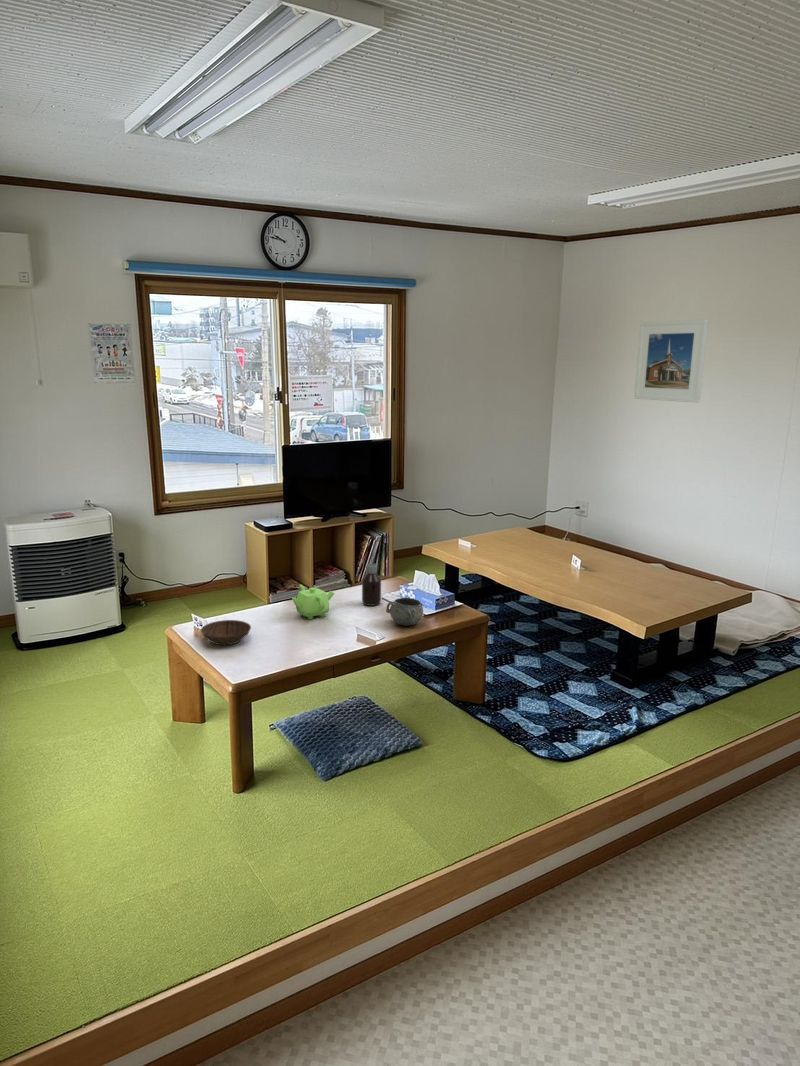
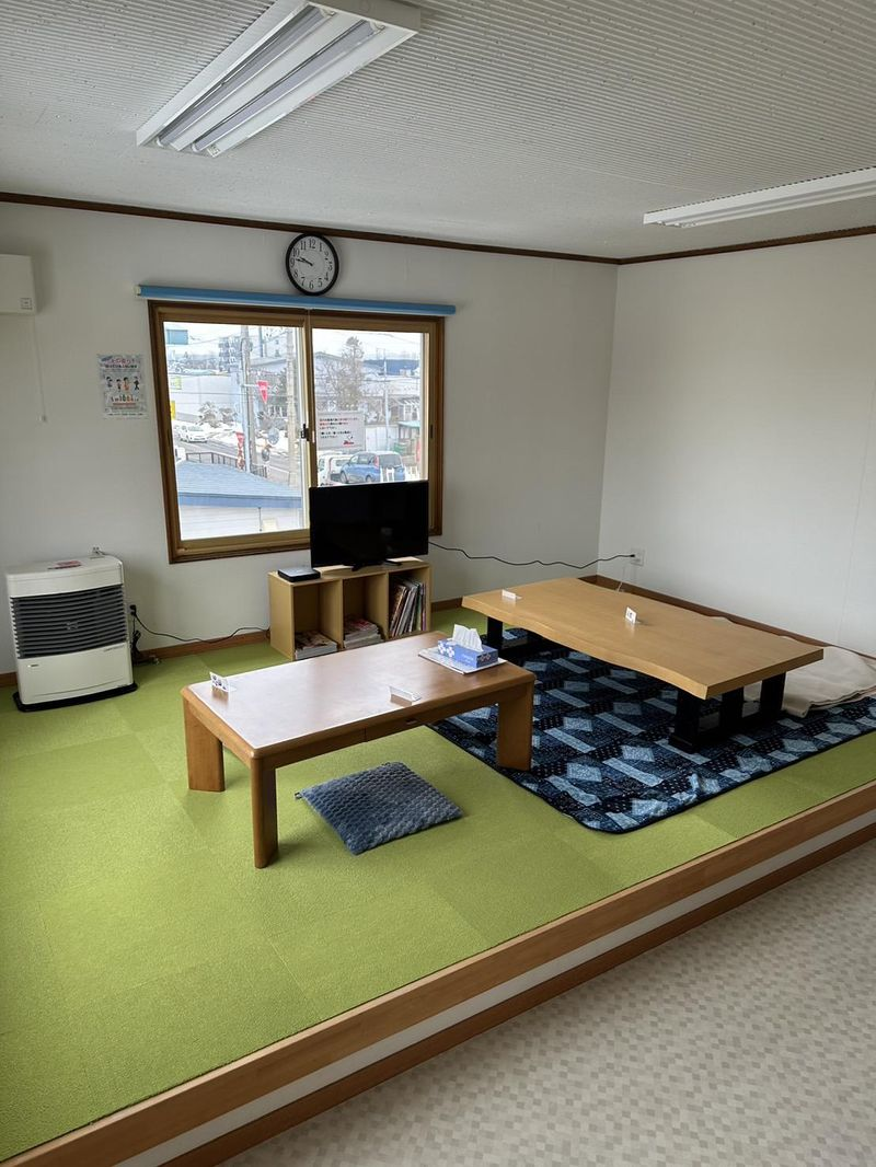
- decorative bowl (404, 612)
- teapot (312, 601)
- bowl (226, 634)
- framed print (669, 361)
- bottle (371, 584)
